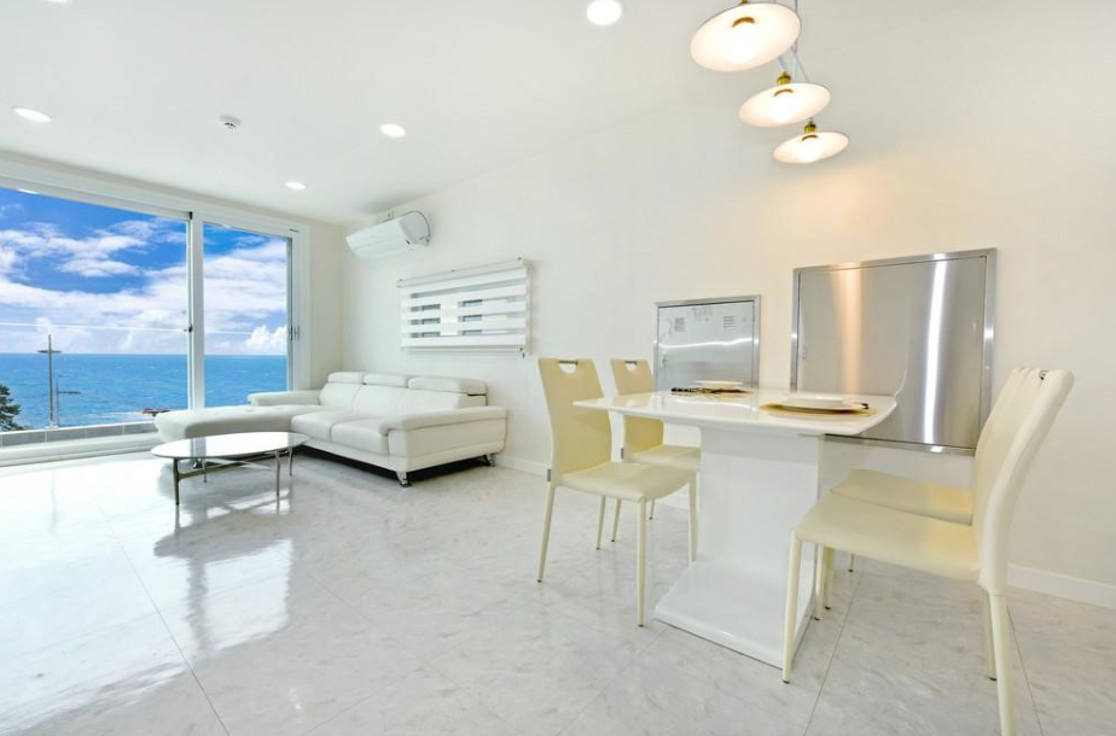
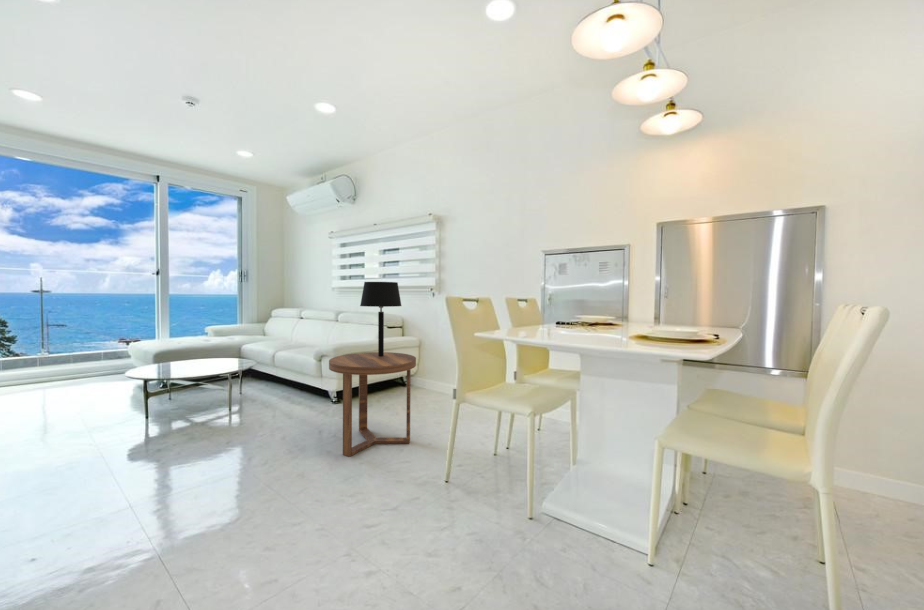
+ side table (366, 400)
+ table lamp (381, 319)
